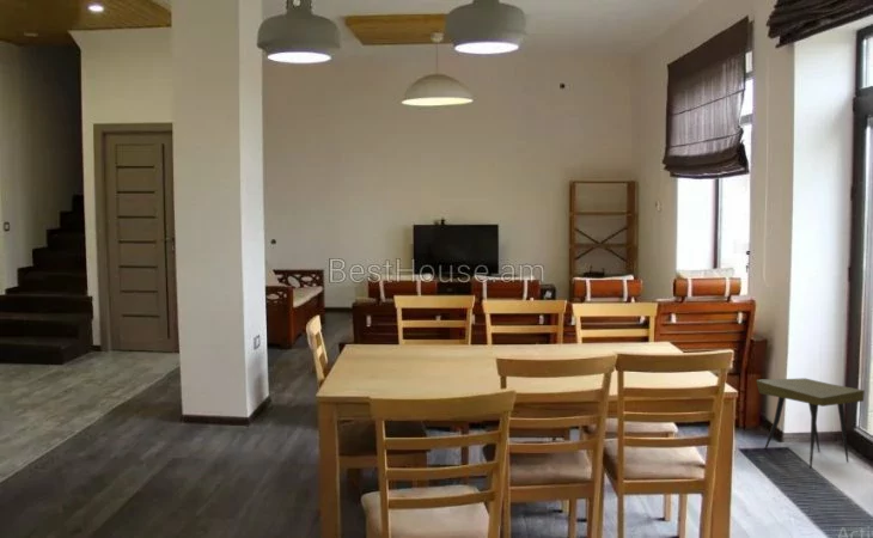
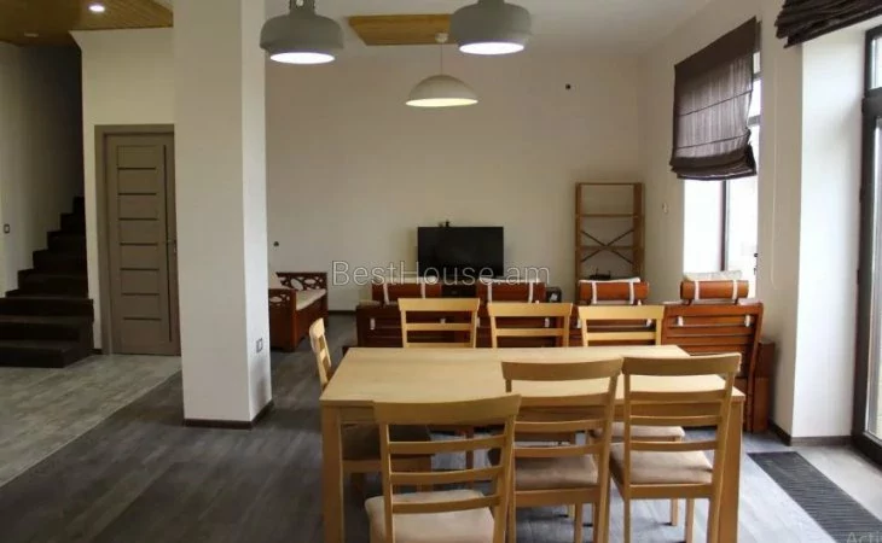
- side table (811, 421)
